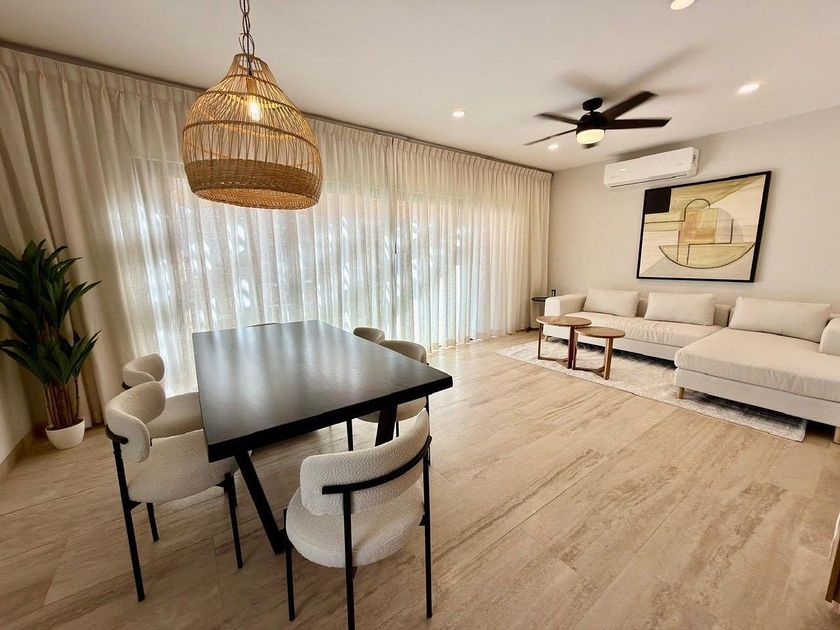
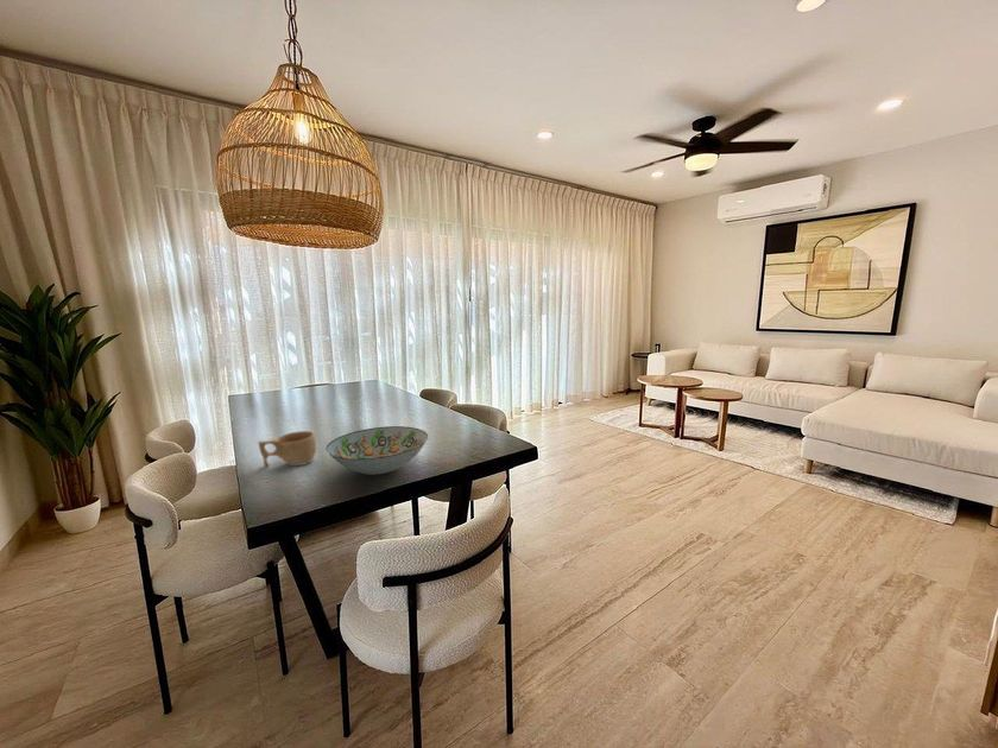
+ decorative bowl (379, 454)
+ cup (289, 449)
